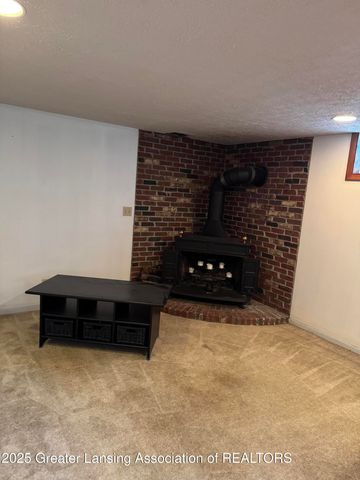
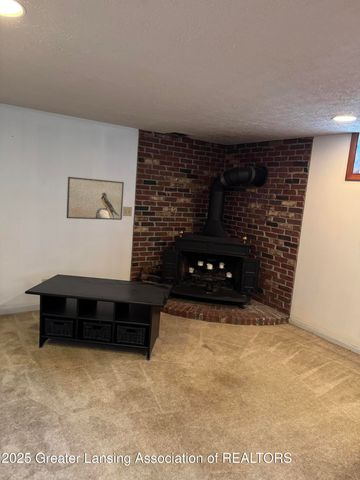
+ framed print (96, 199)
